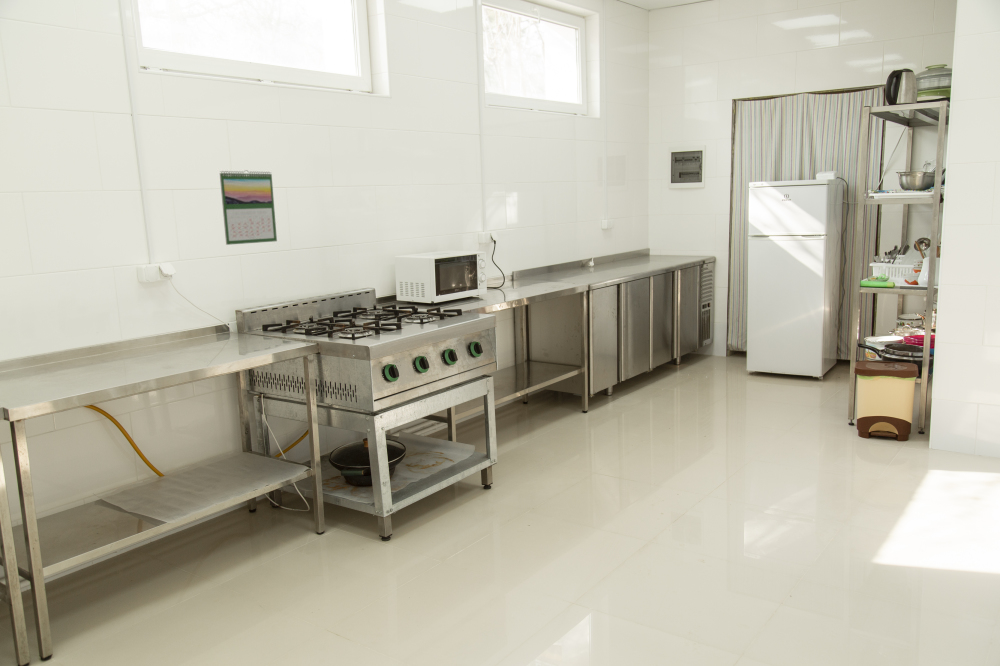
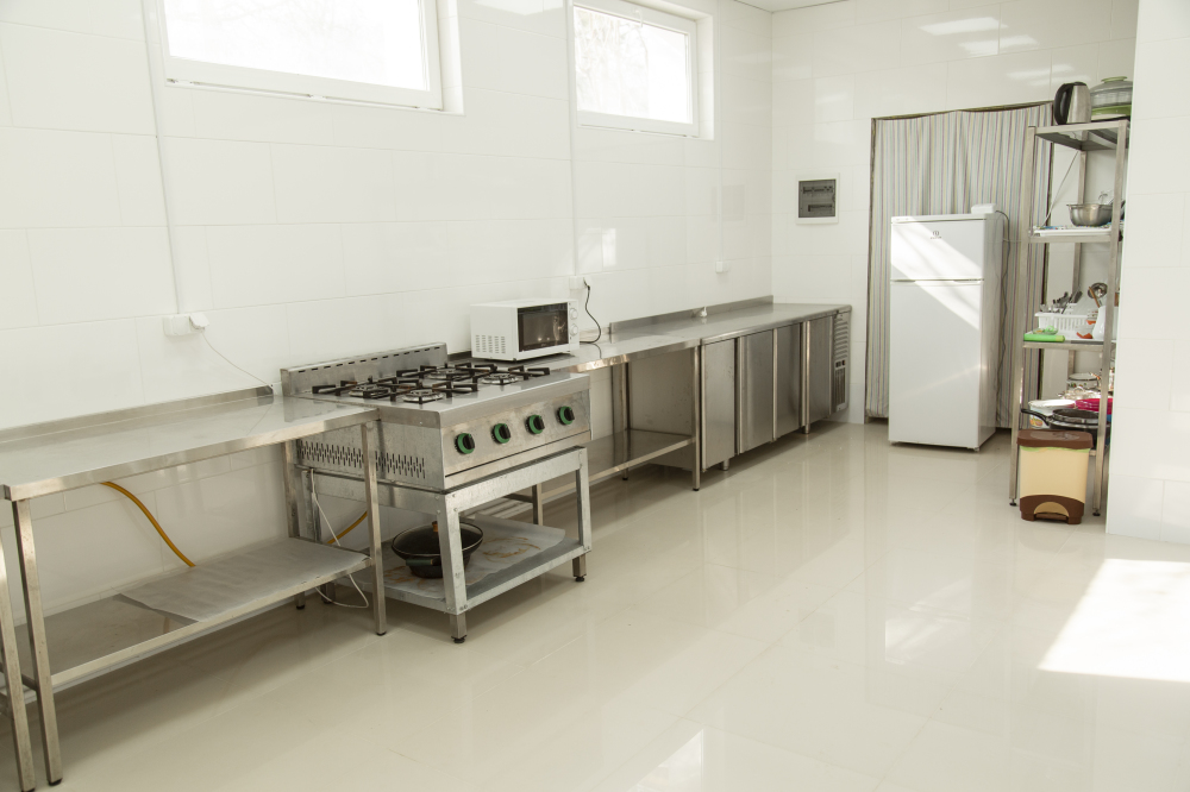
- calendar (249, 206)
